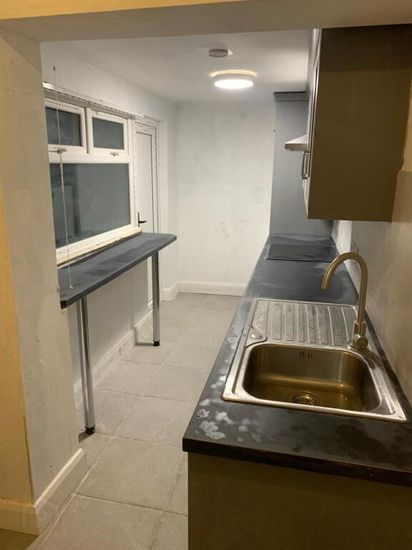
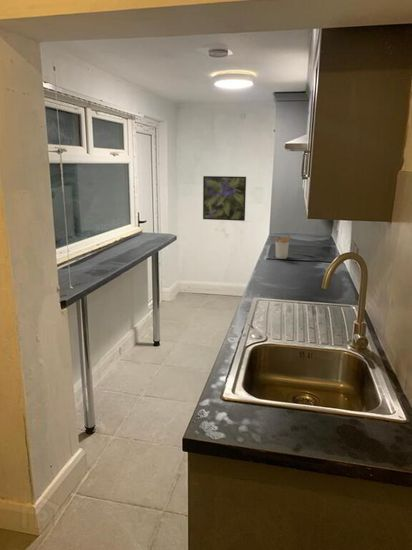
+ utensil holder (283, 246)
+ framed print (224, 198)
